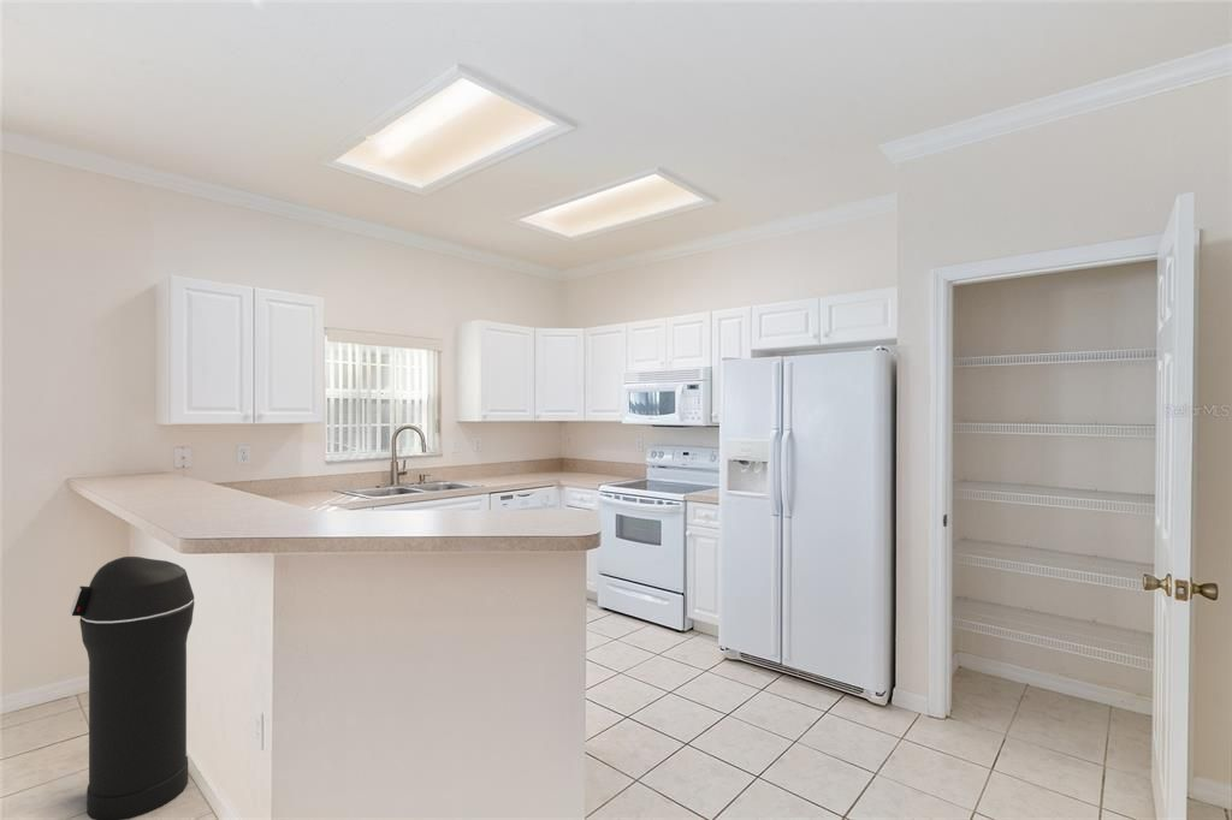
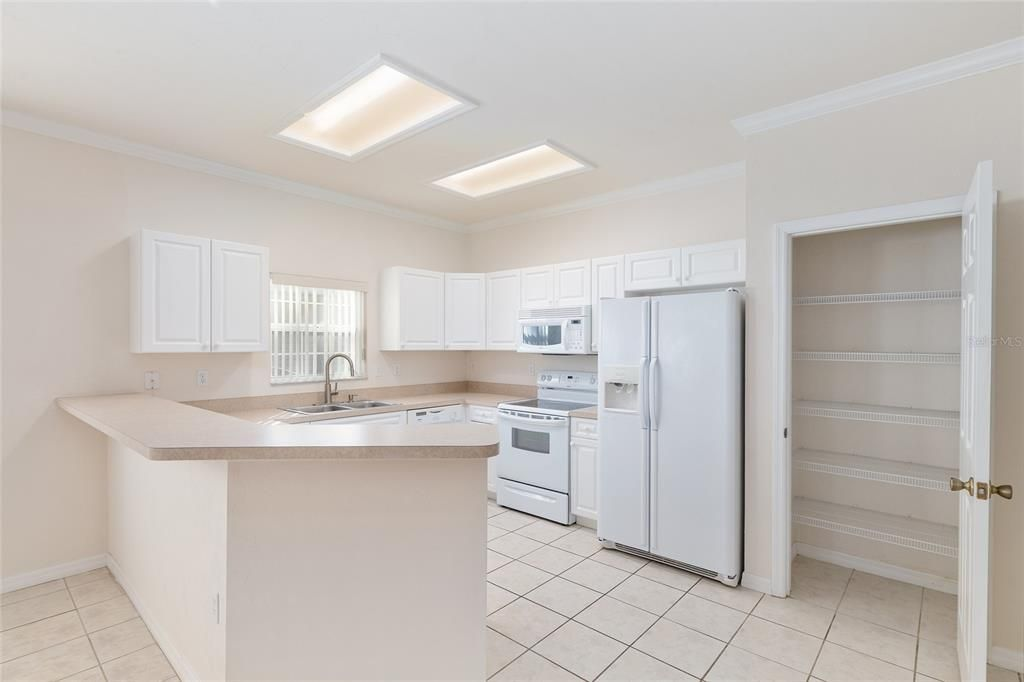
- trash can (135, 676)
